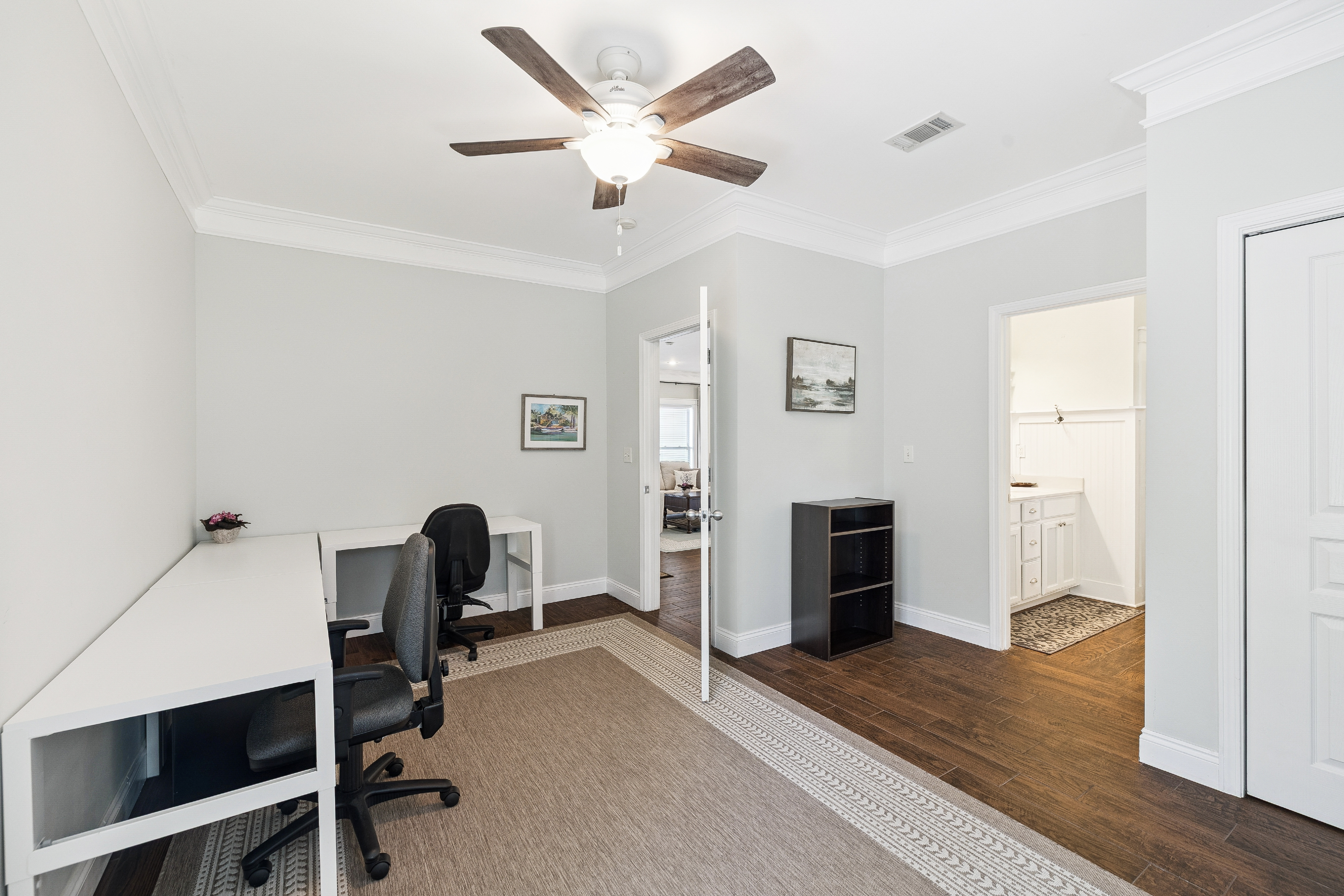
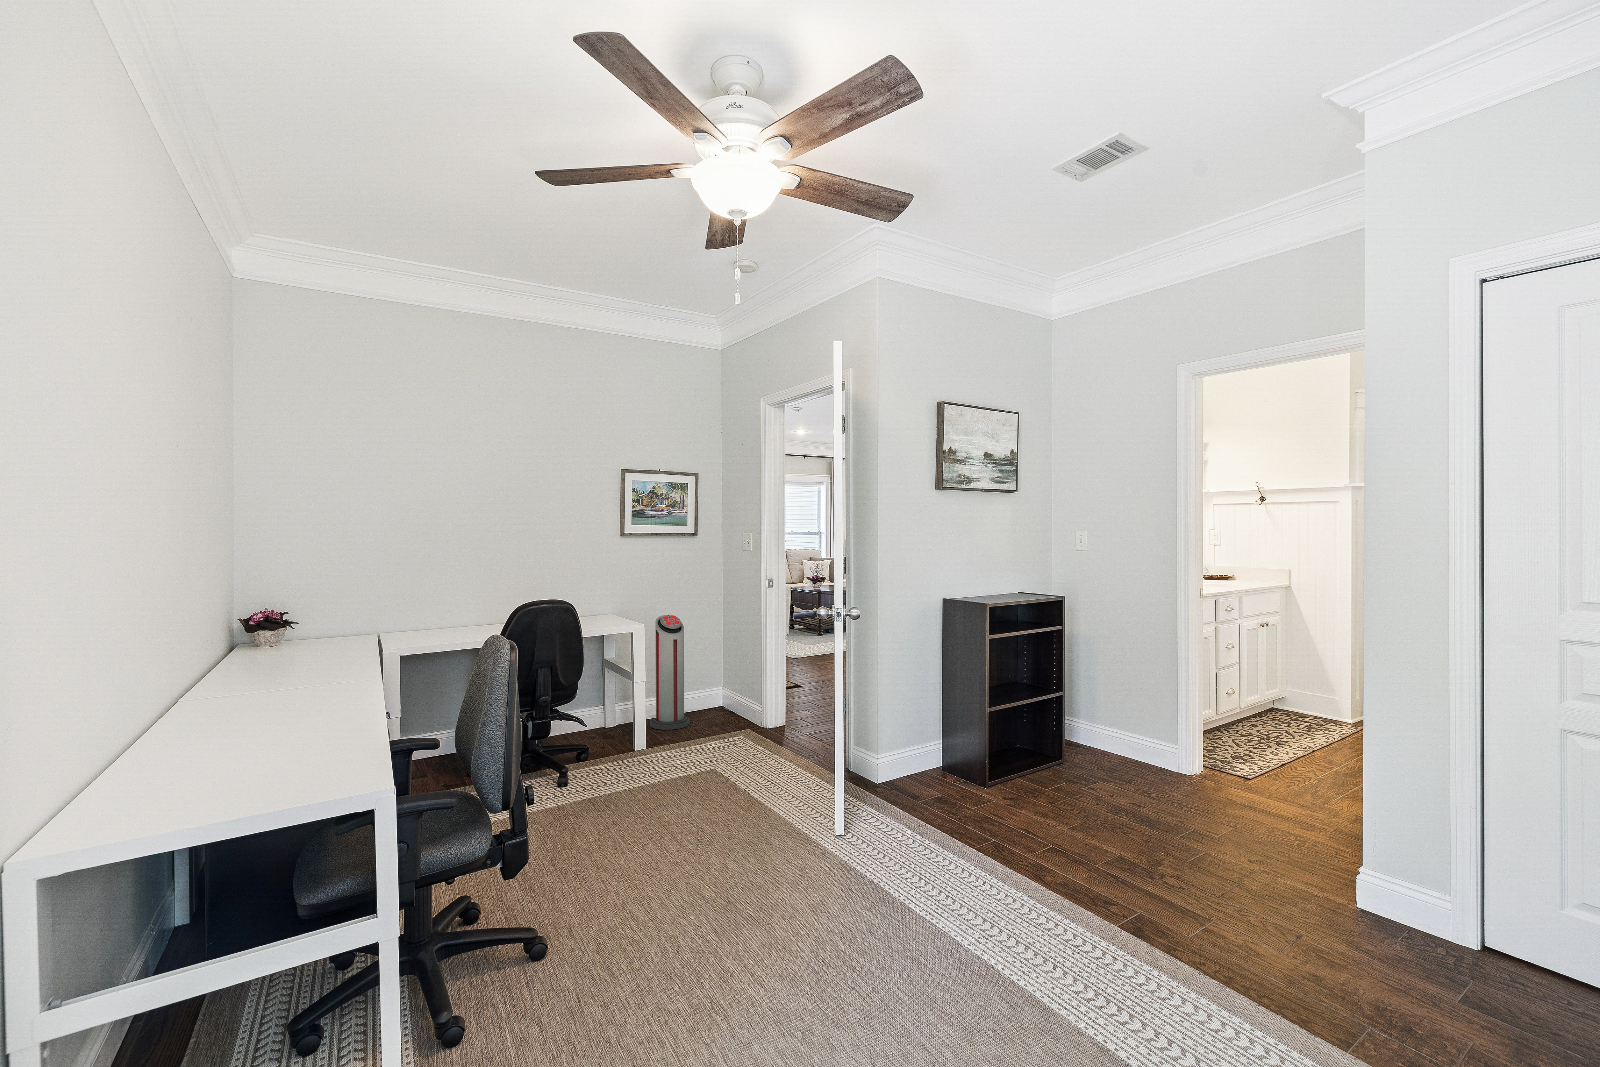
+ air purifier (670, 669)
